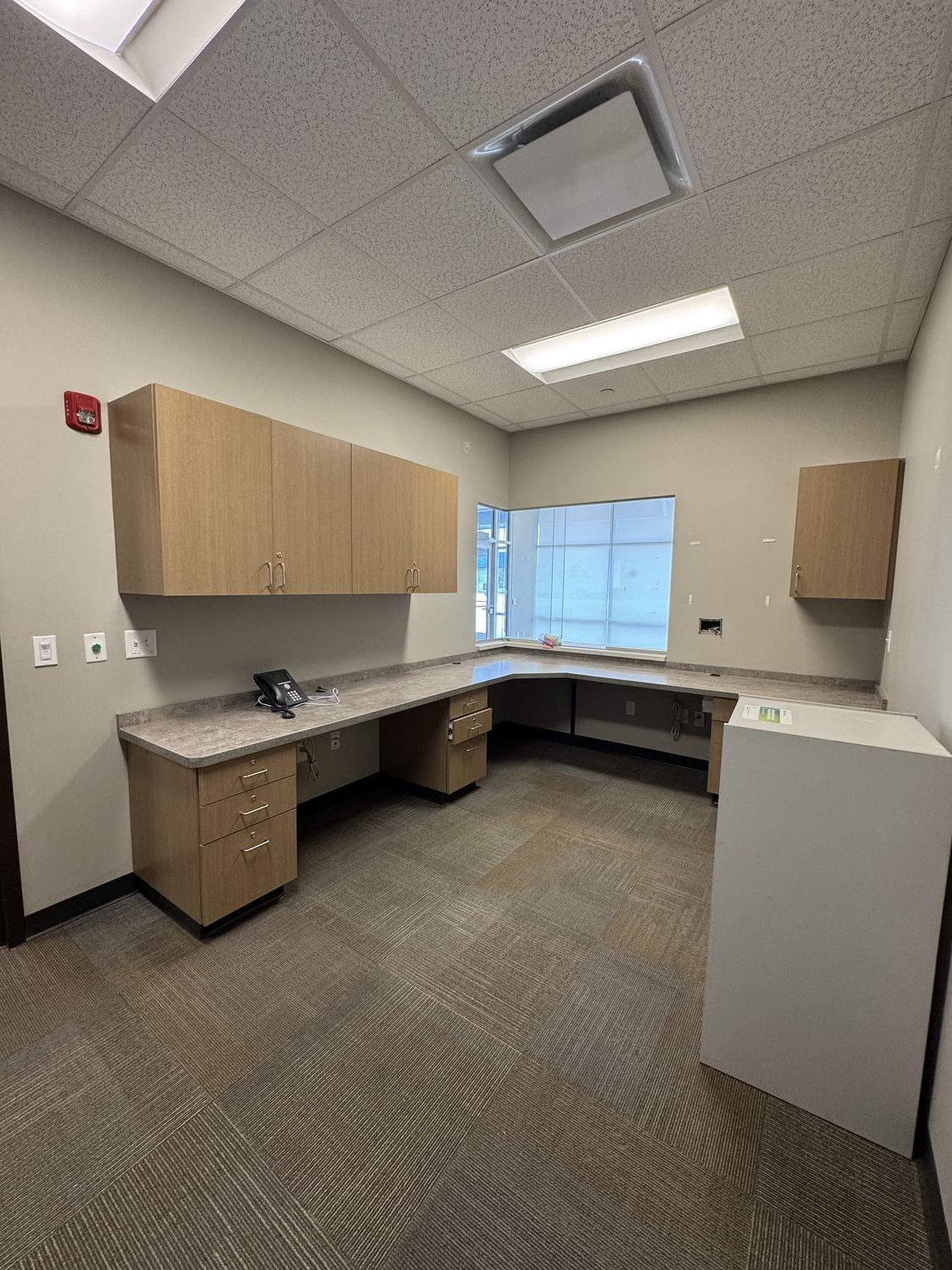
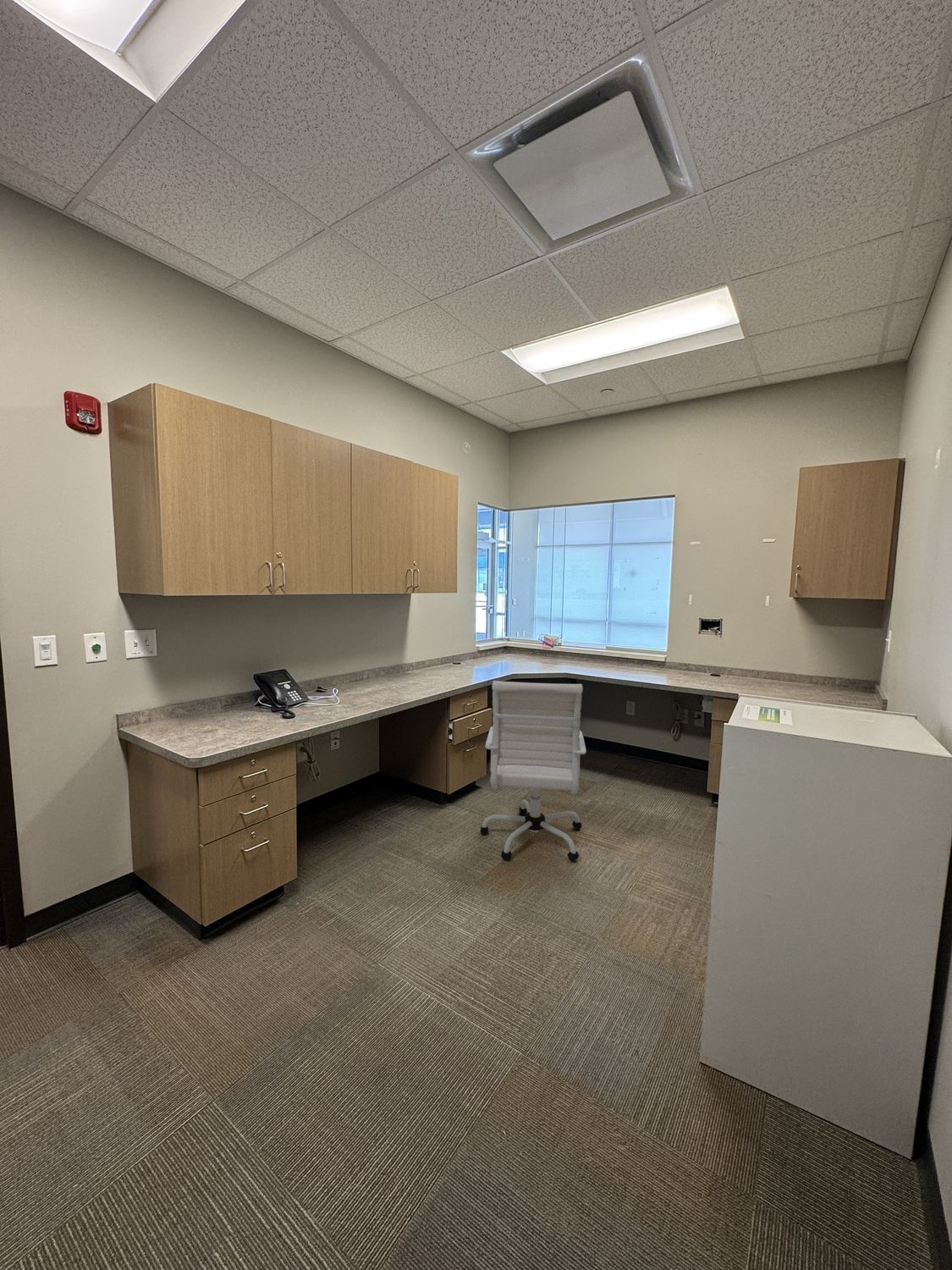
+ office chair (534, 756)
